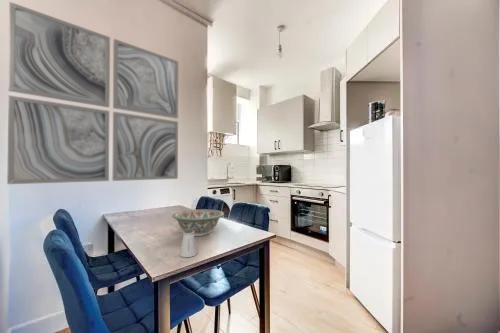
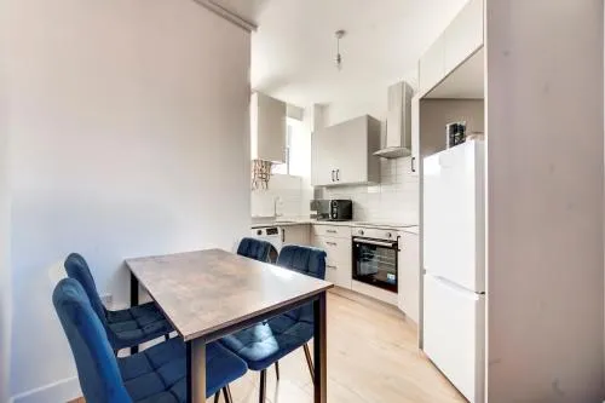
- wall art (113, 107)
- decorative bowl (198, 223)
- saltshaker (188, 242)
